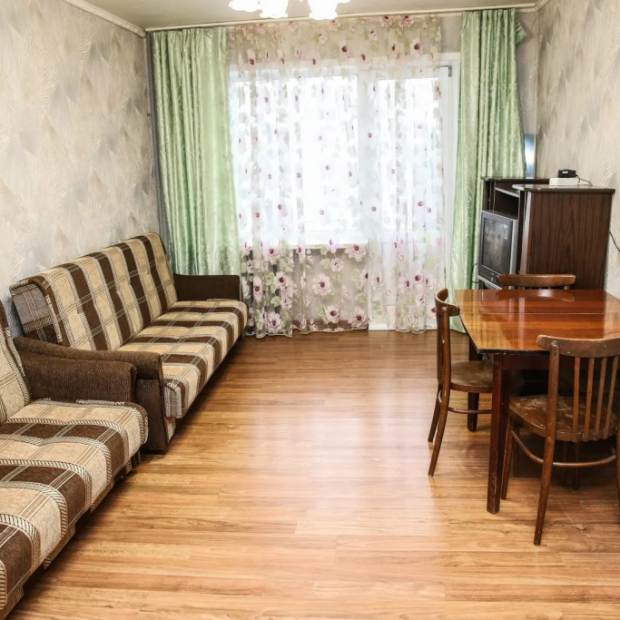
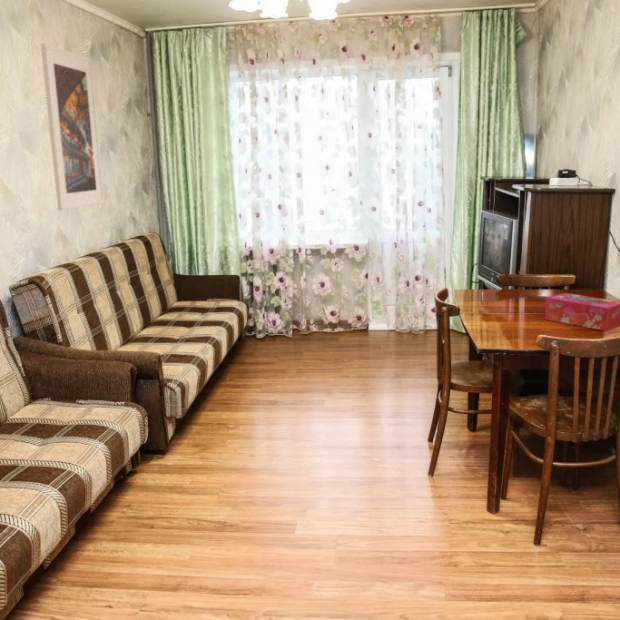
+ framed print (75, 131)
+ tissue box (584, 311)
